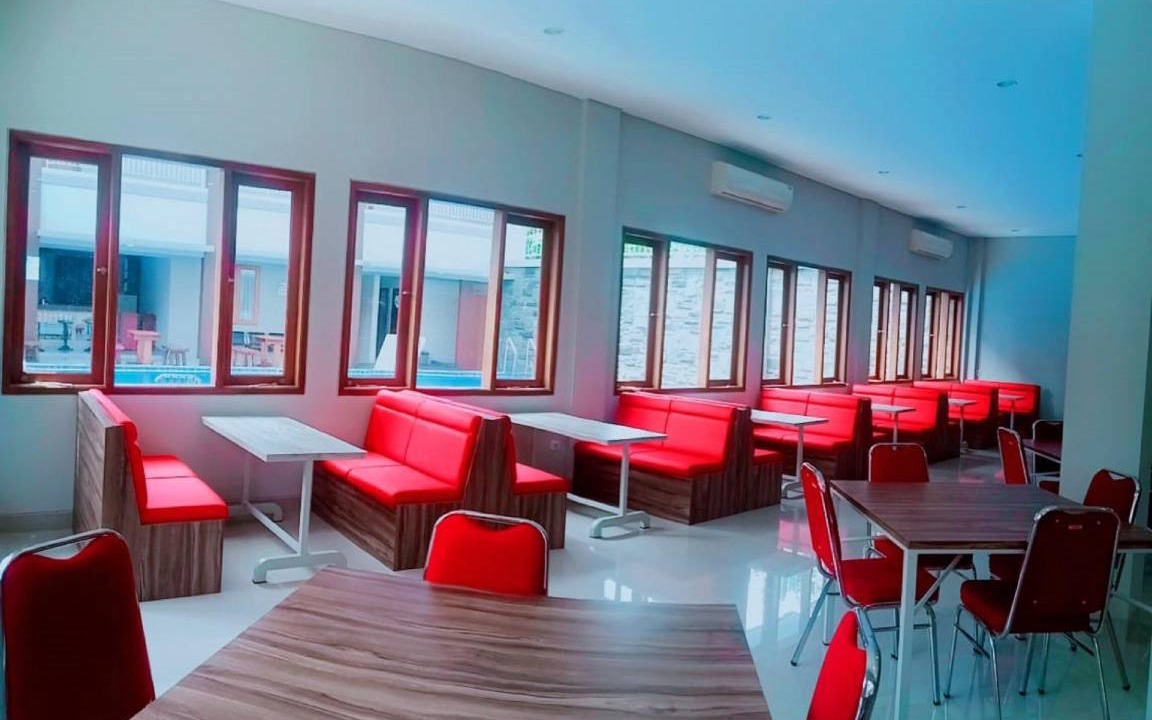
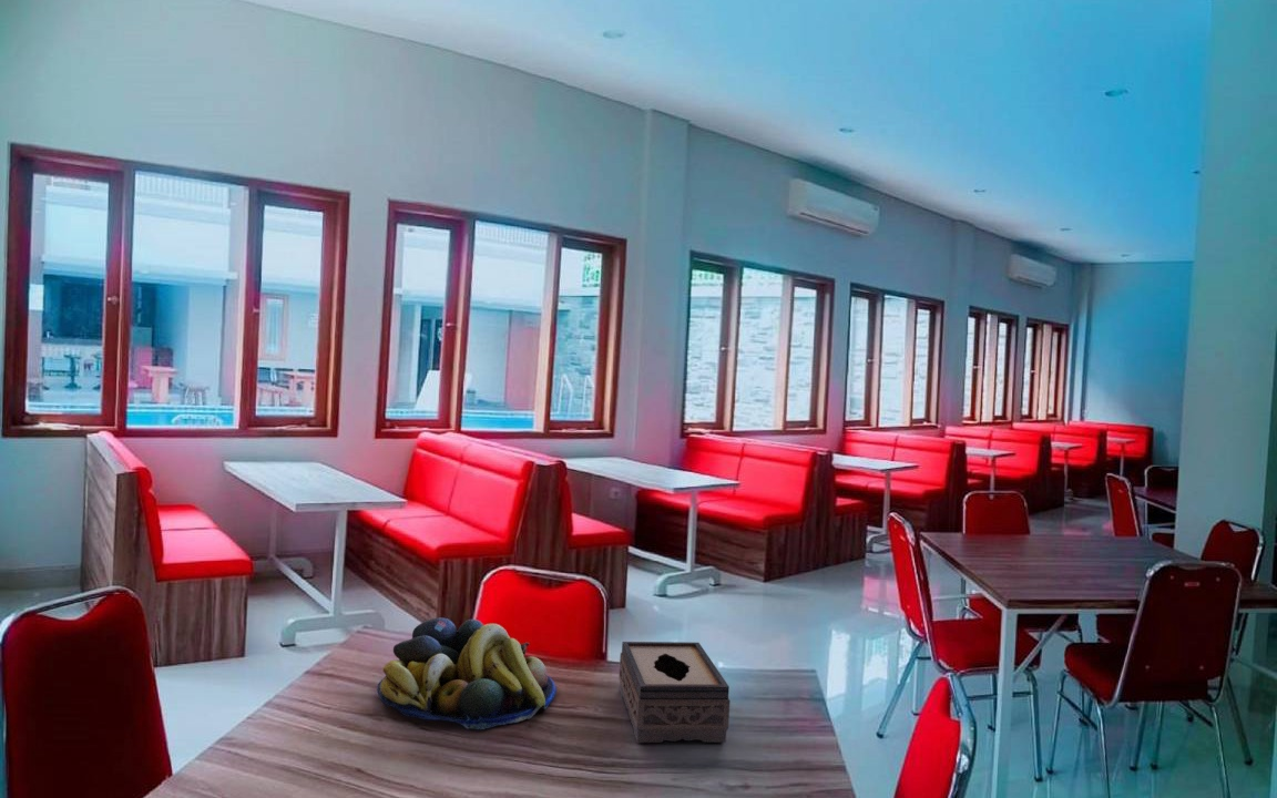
+ fruit bowl (471, 658)
+ tissue box (670, 688)
